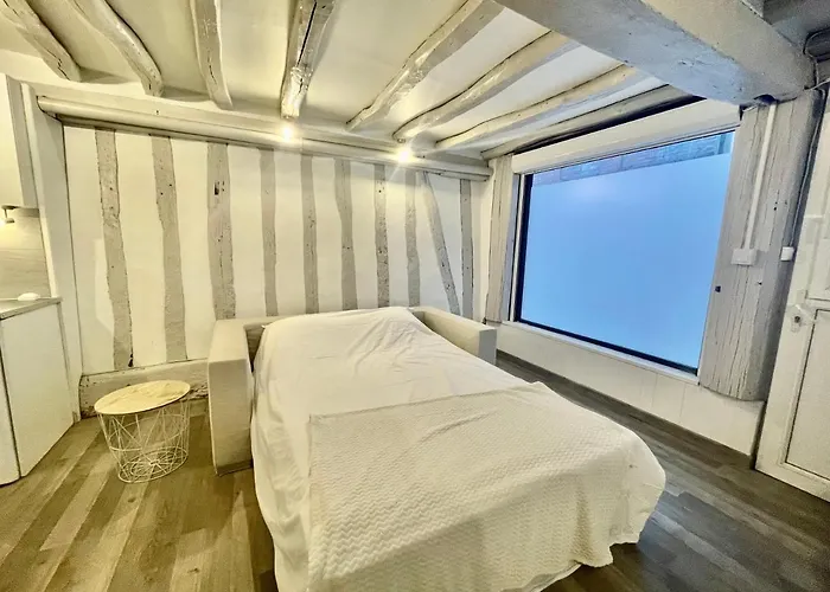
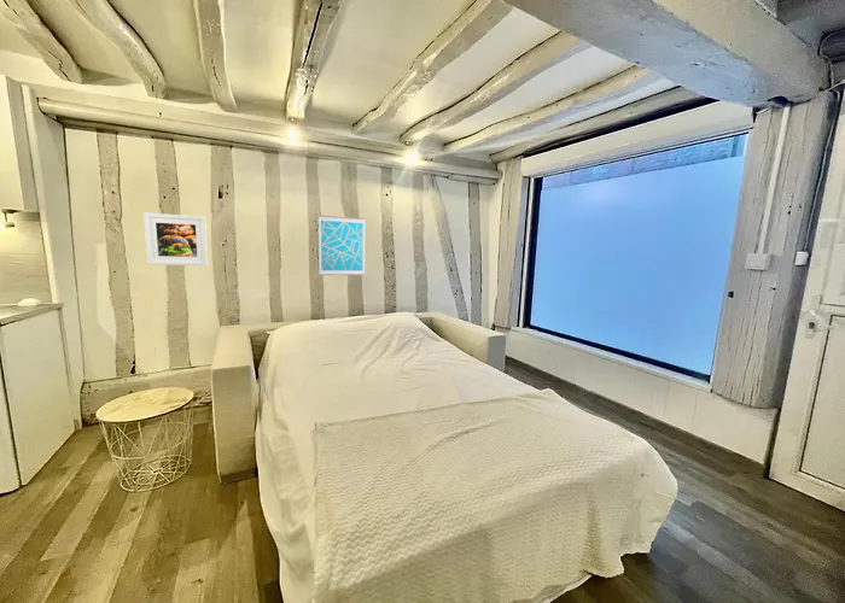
+ wall art (342, 246)
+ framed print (176, 240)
